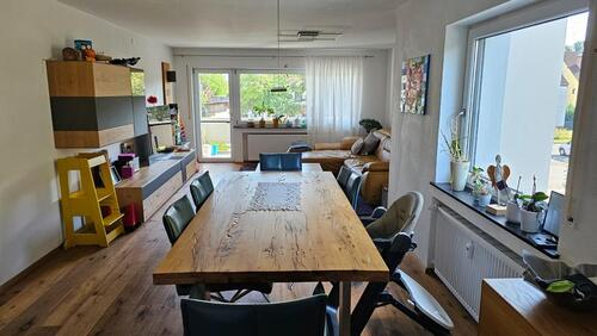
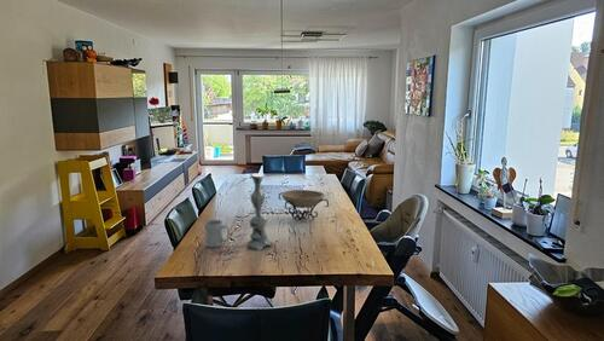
+ decorative bowl (302, 206)
+ candlestick (260, 210)
+ mug (217, 233)
